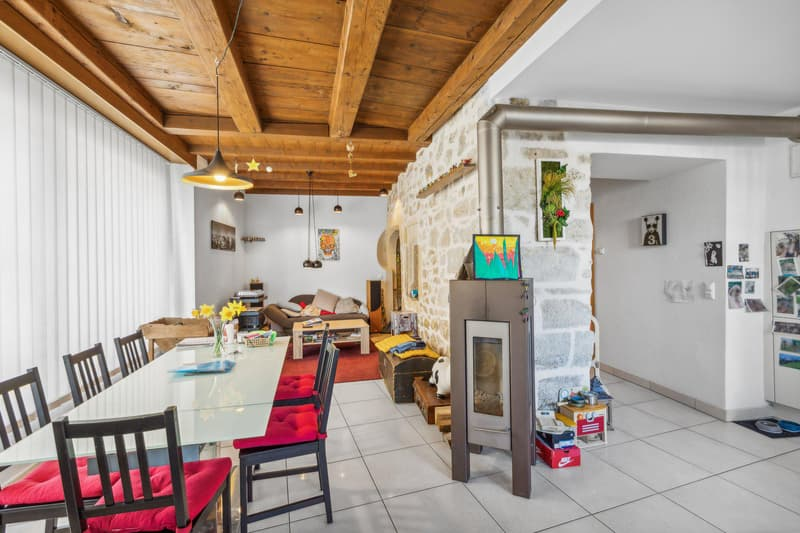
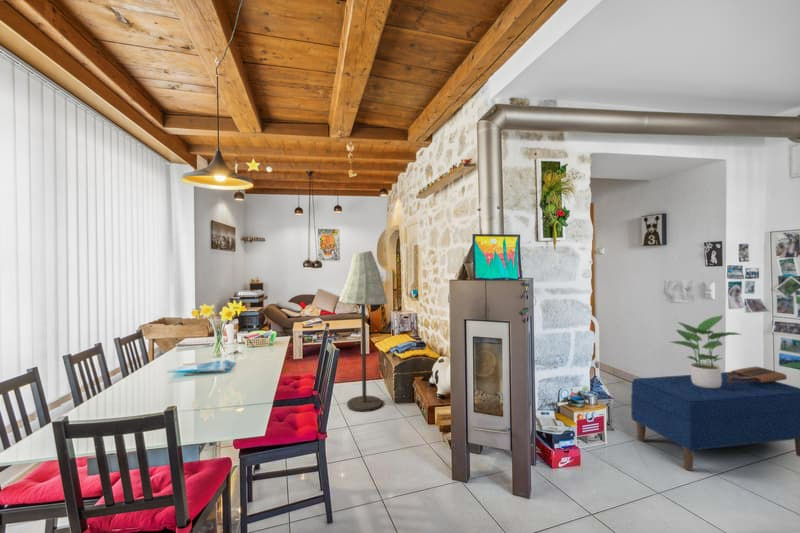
+ bench (717, 416)
+ tote bag (750, 376)
+ floor lamp (363, 327)
+ potted plant (698, 350)
